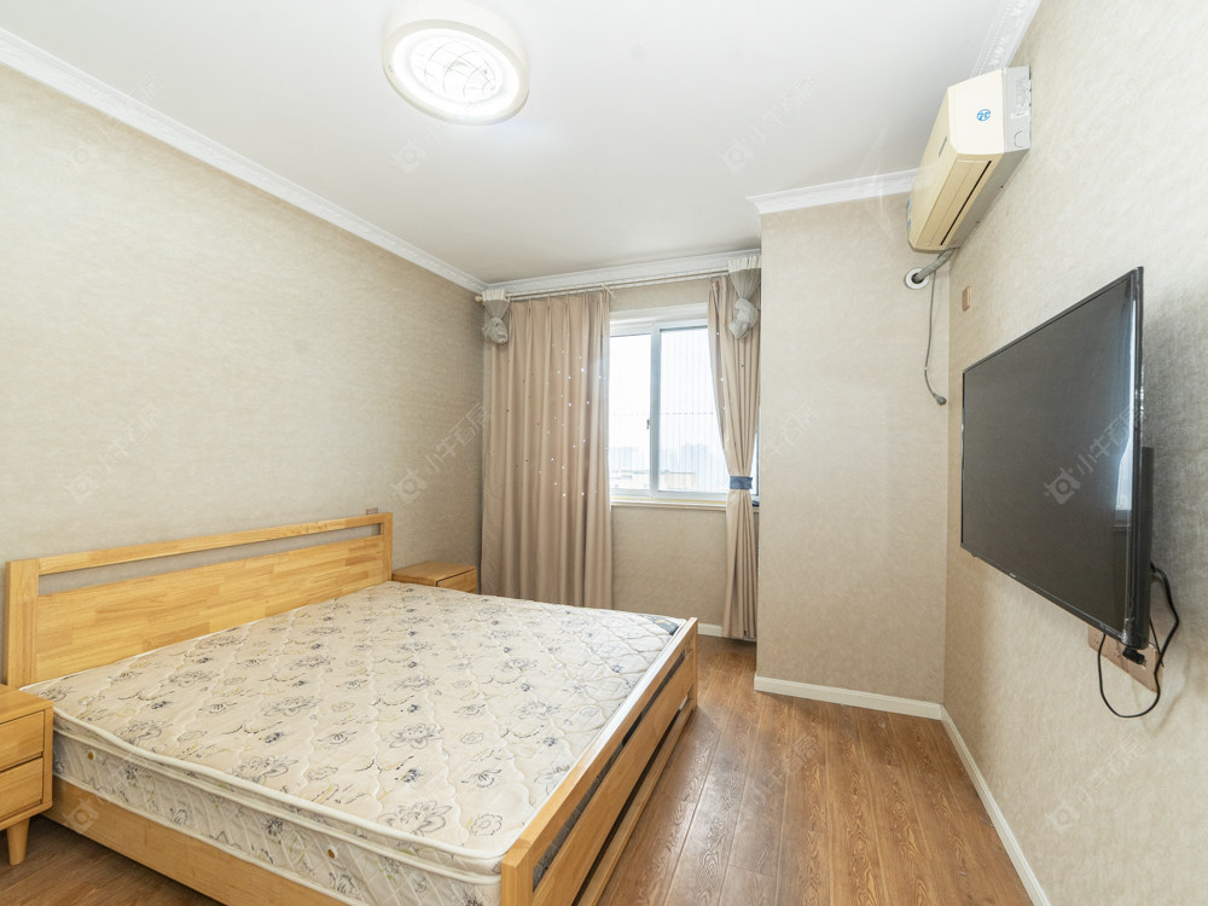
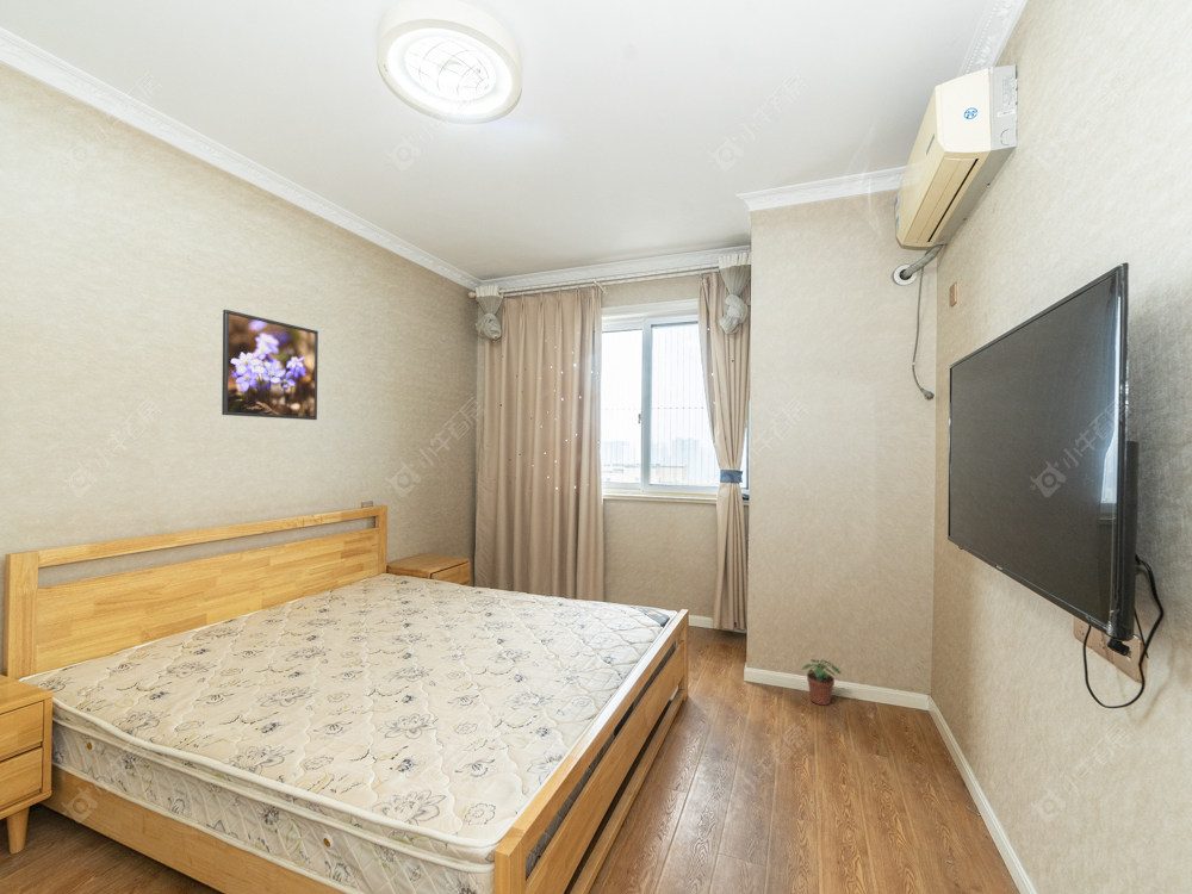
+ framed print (273, 368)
+ potted plant (820, 682)
